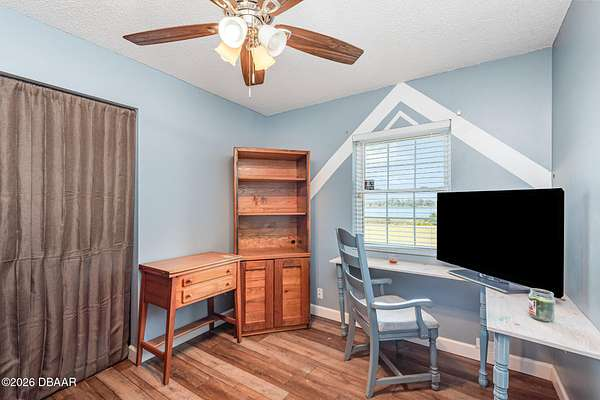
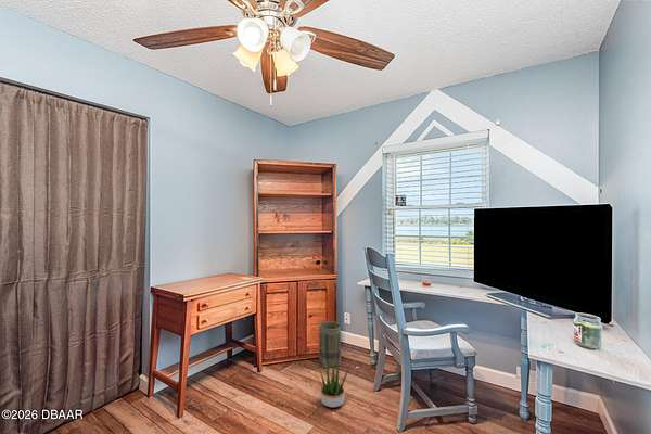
+ potted plant (332, 382)
+ basket (330, 344)
